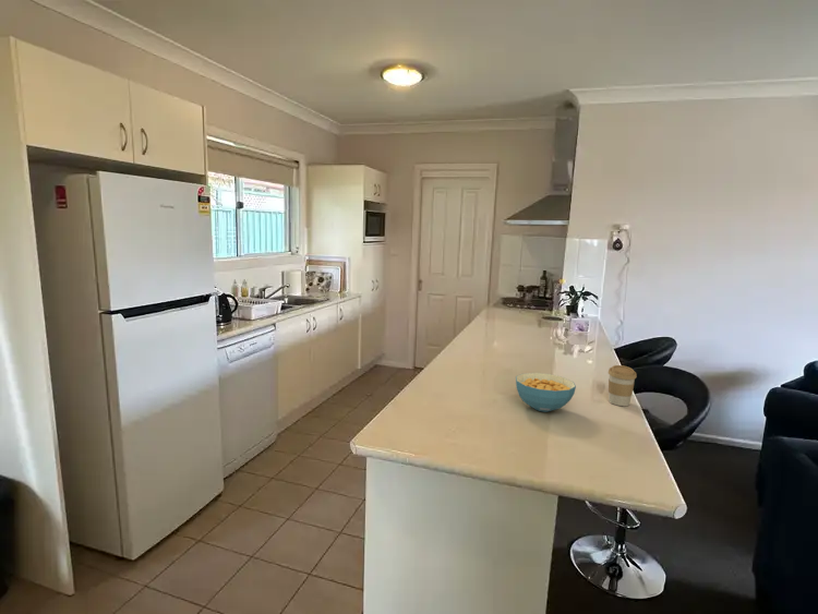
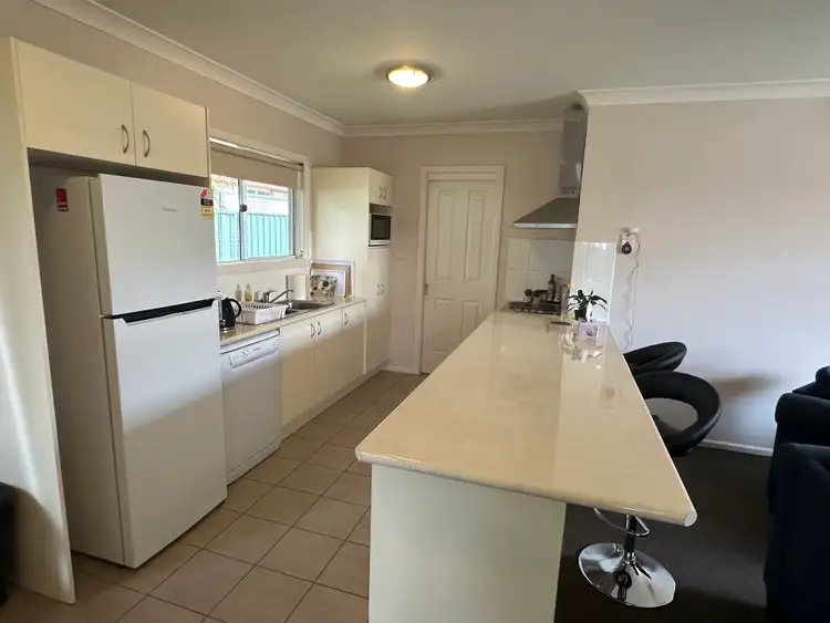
- coffee cup (621, 385)
- cereal bowl (543, 395)
